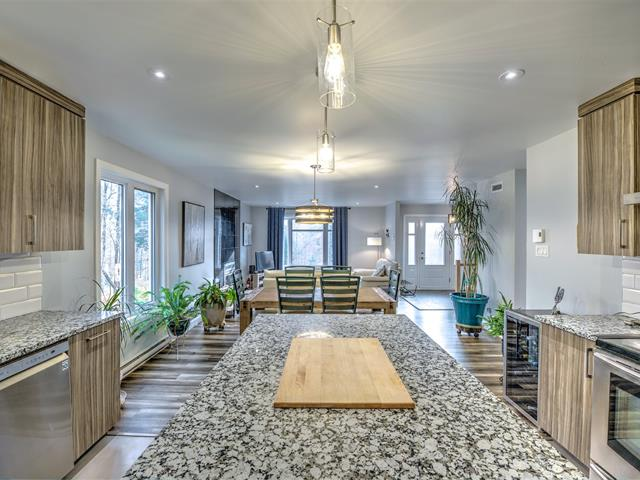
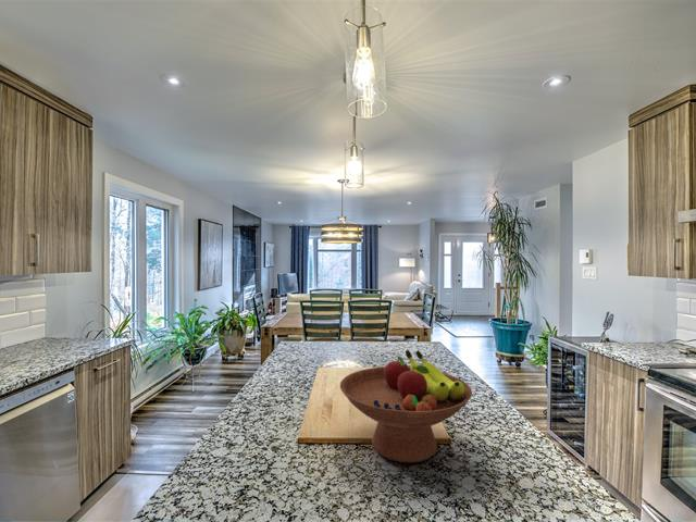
+ fruit bowl (403, 403)
